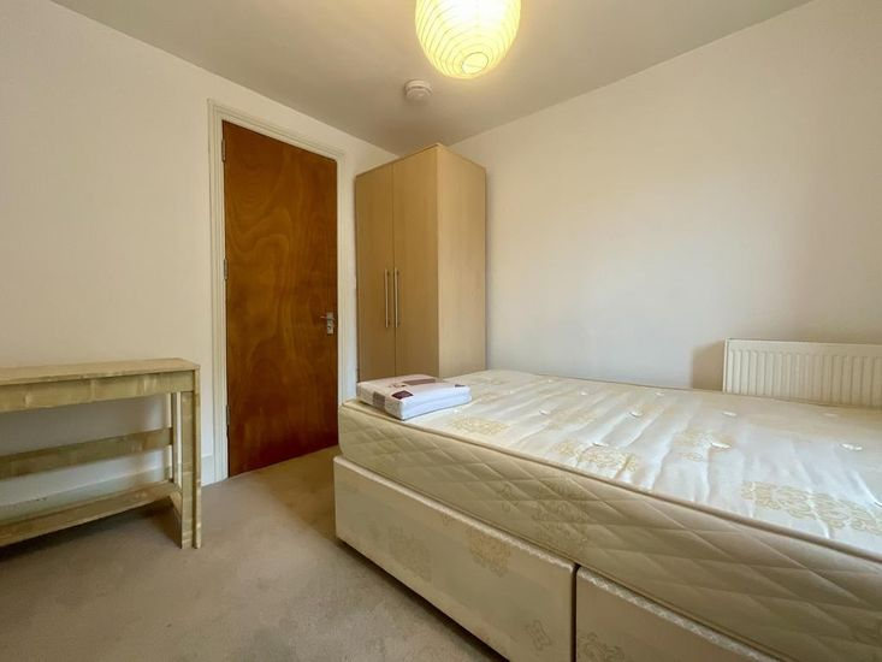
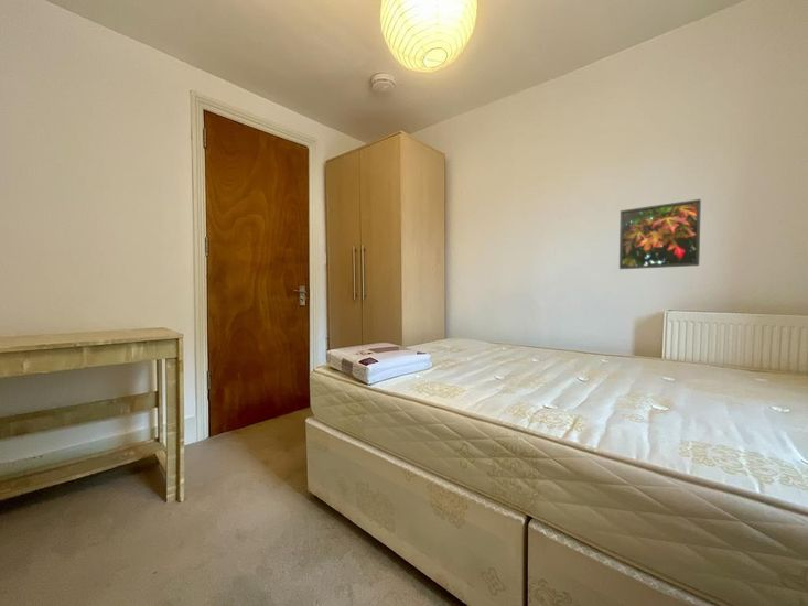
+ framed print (657, 236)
